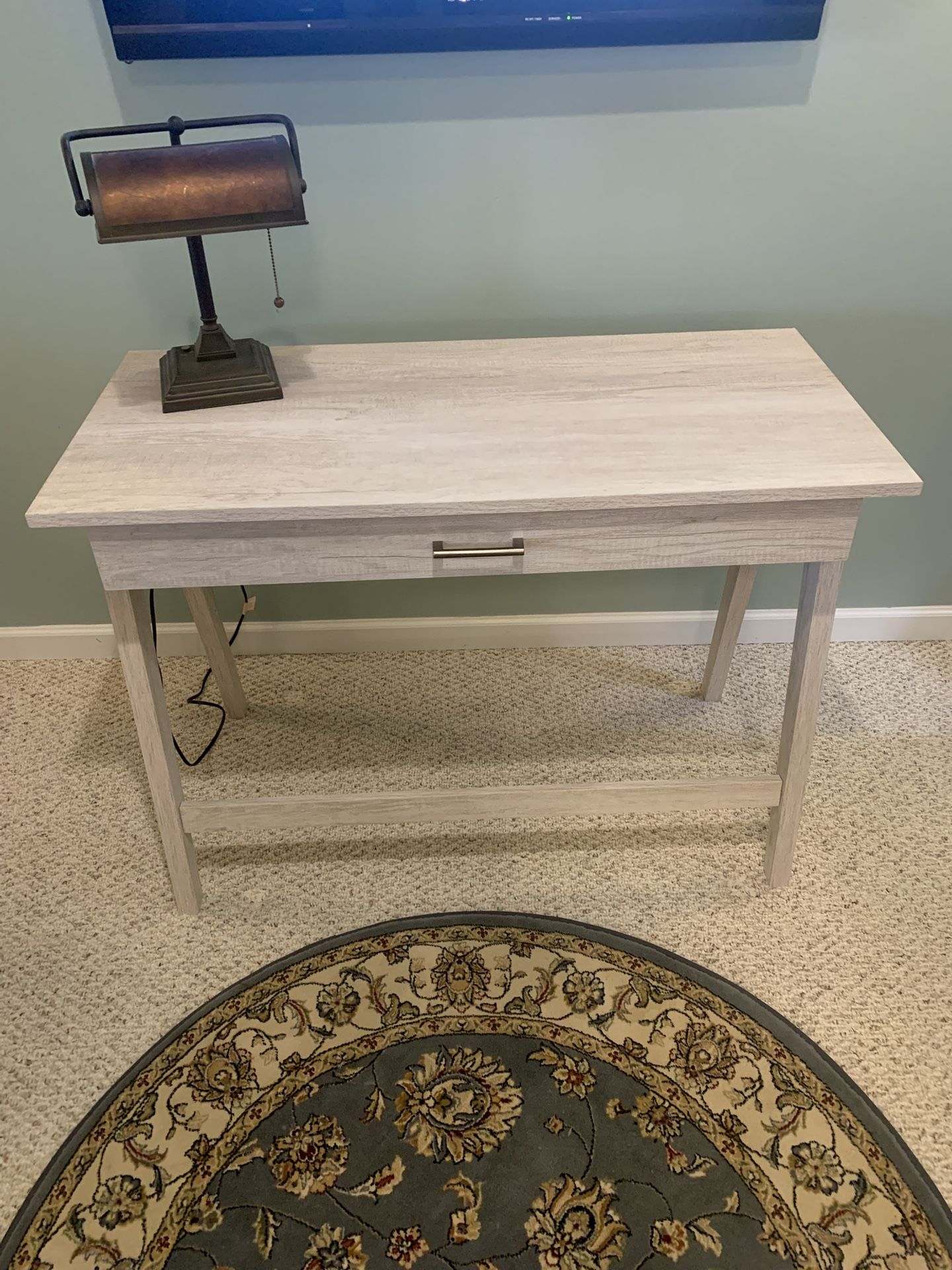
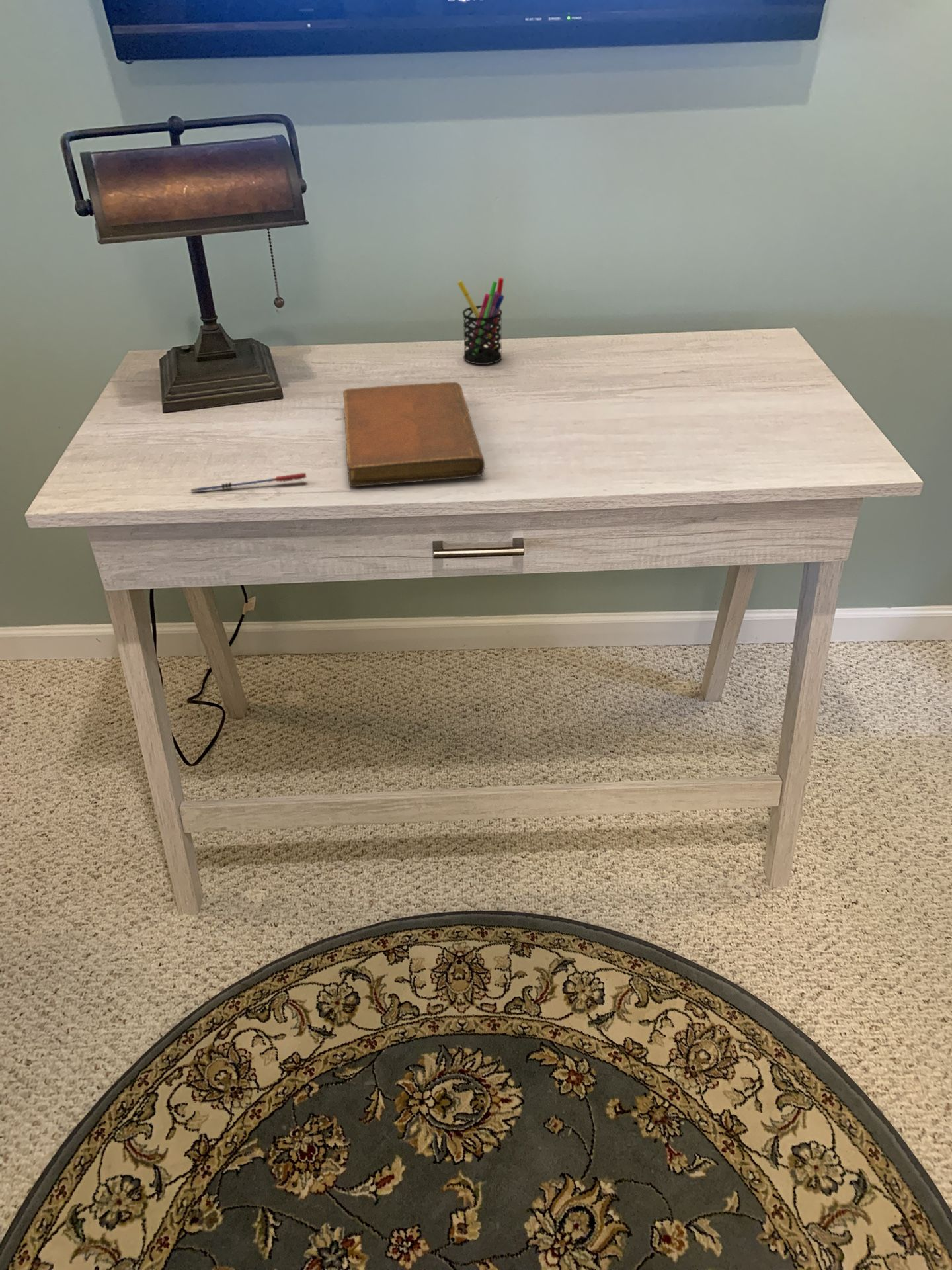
+ pen (249, 482)
+ notebook (409, 429)
+ pen holder (486, 316)
